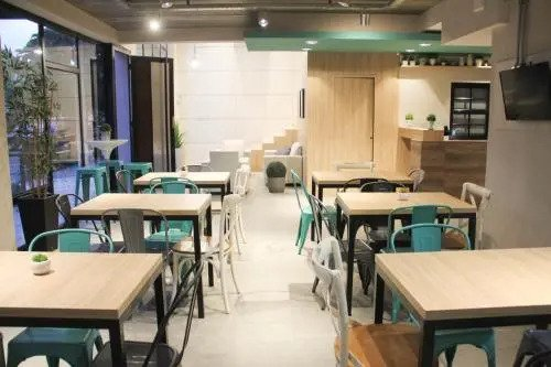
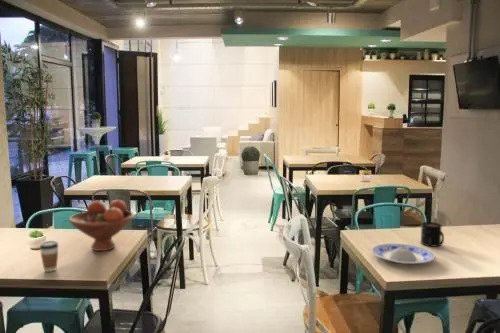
+ coffee cup (49, 256)
+ fruit bowl (102, 225)
+ mug (434, 235)
+ plate (402, 252)
